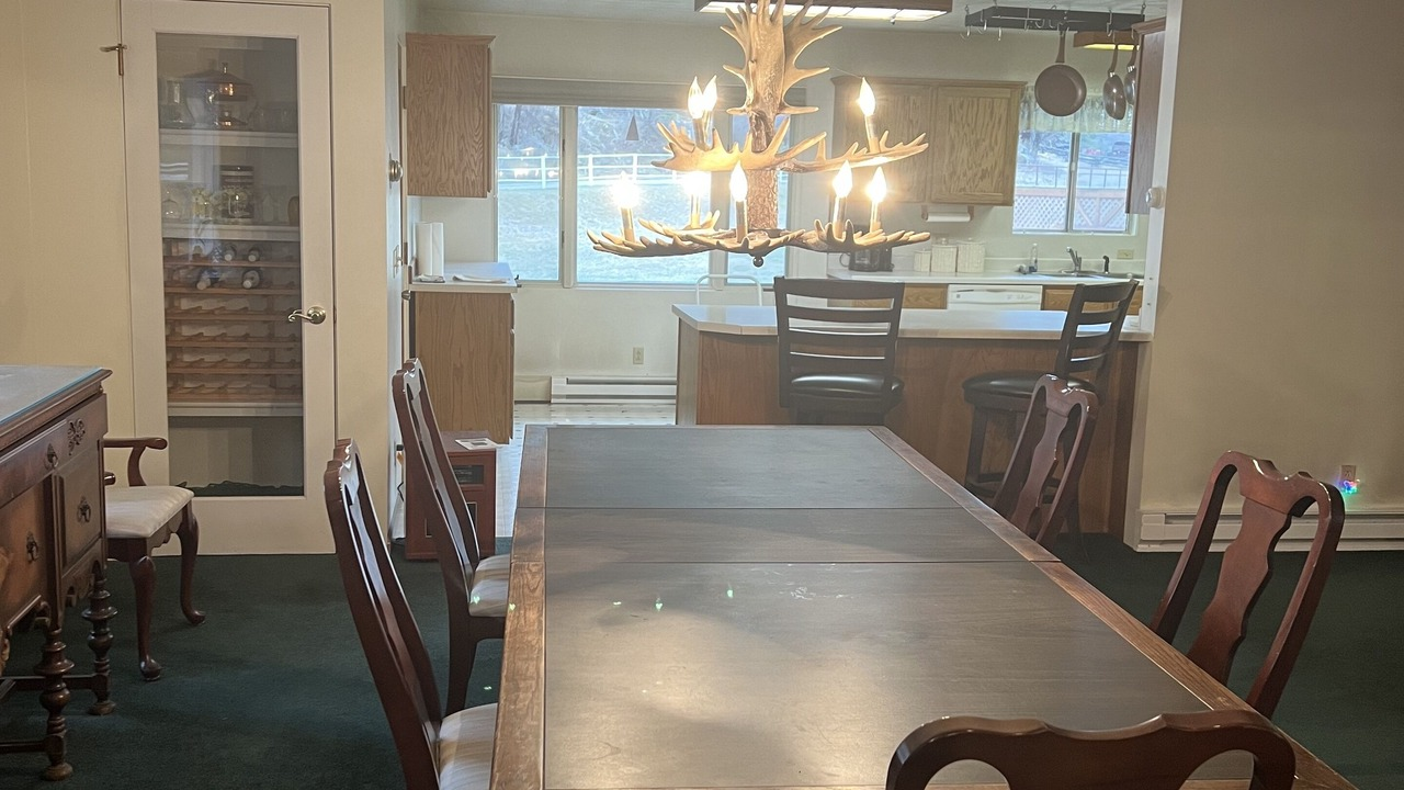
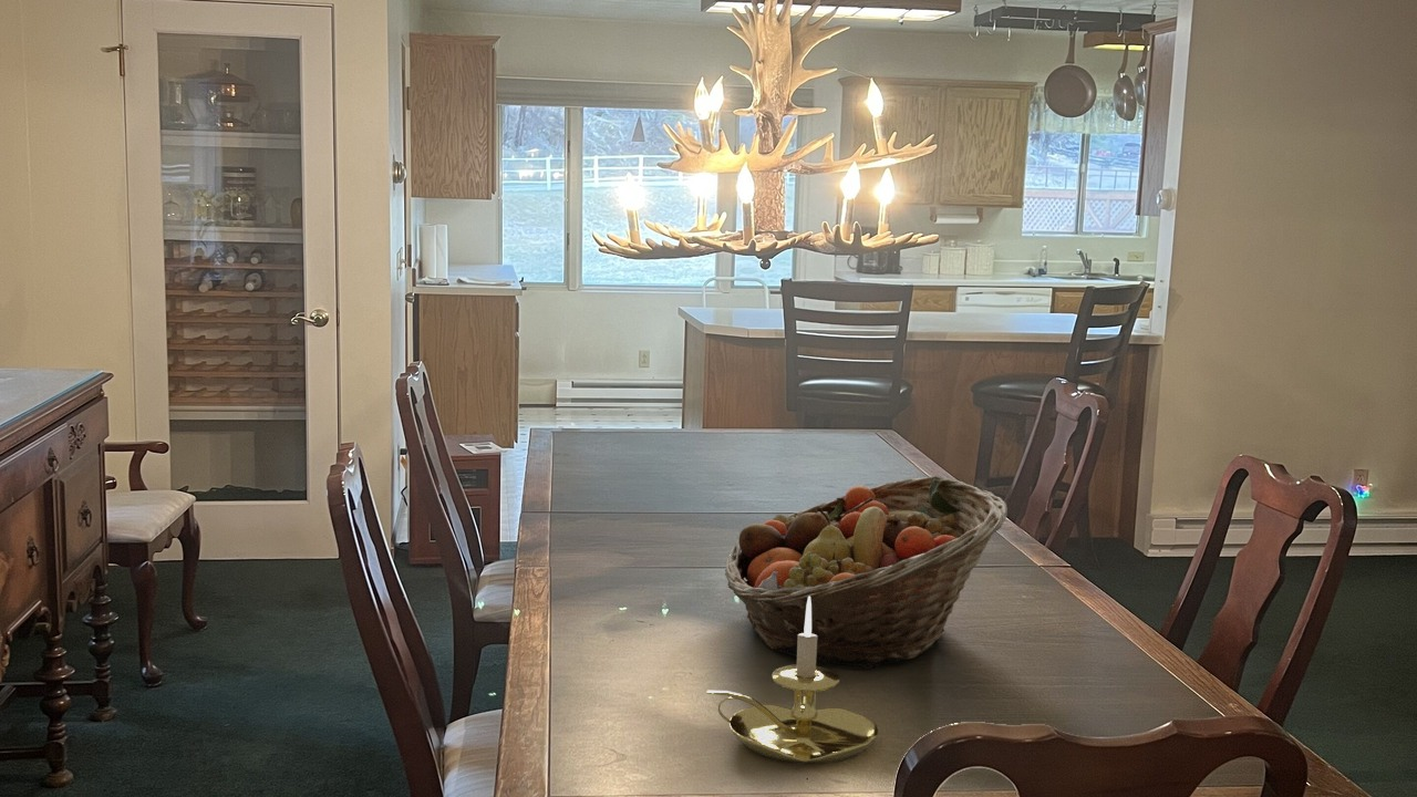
+ fruit basket (860, 559)
+ candle holder (794, 669)
